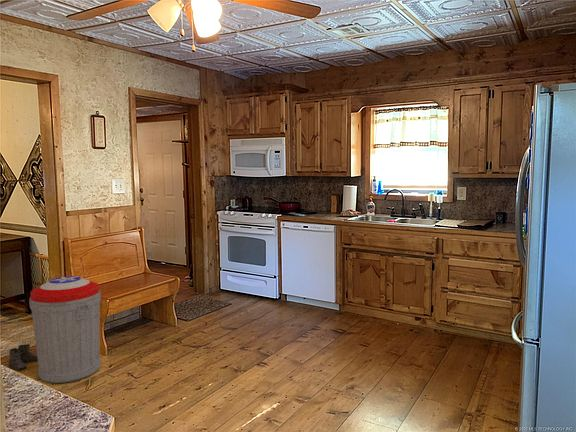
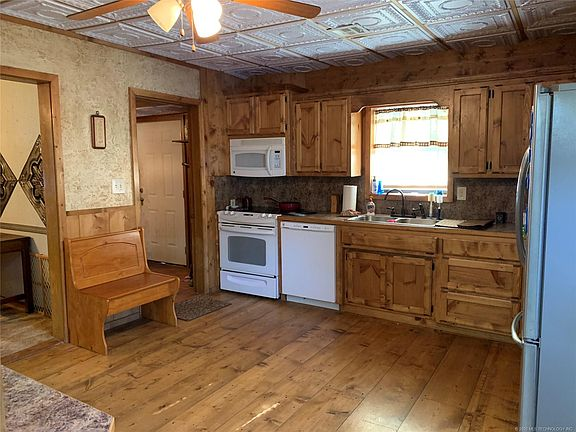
- boots (22, 356)
- trash can (67, 325)
